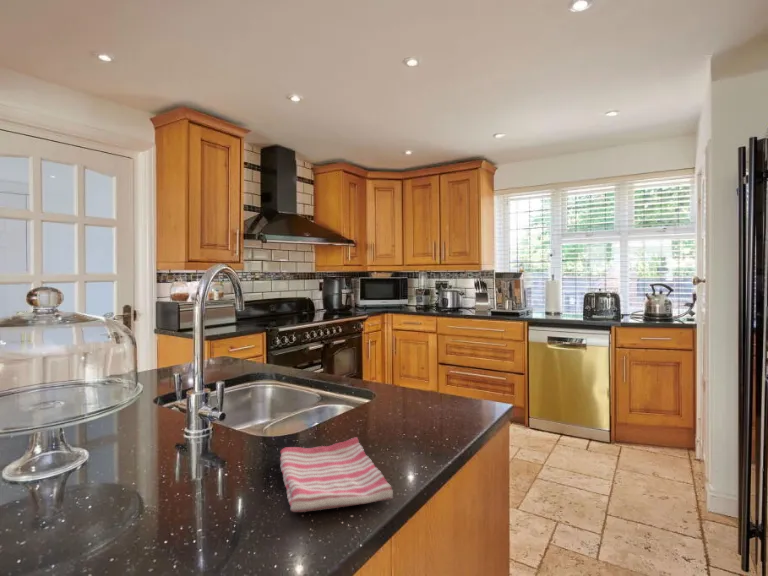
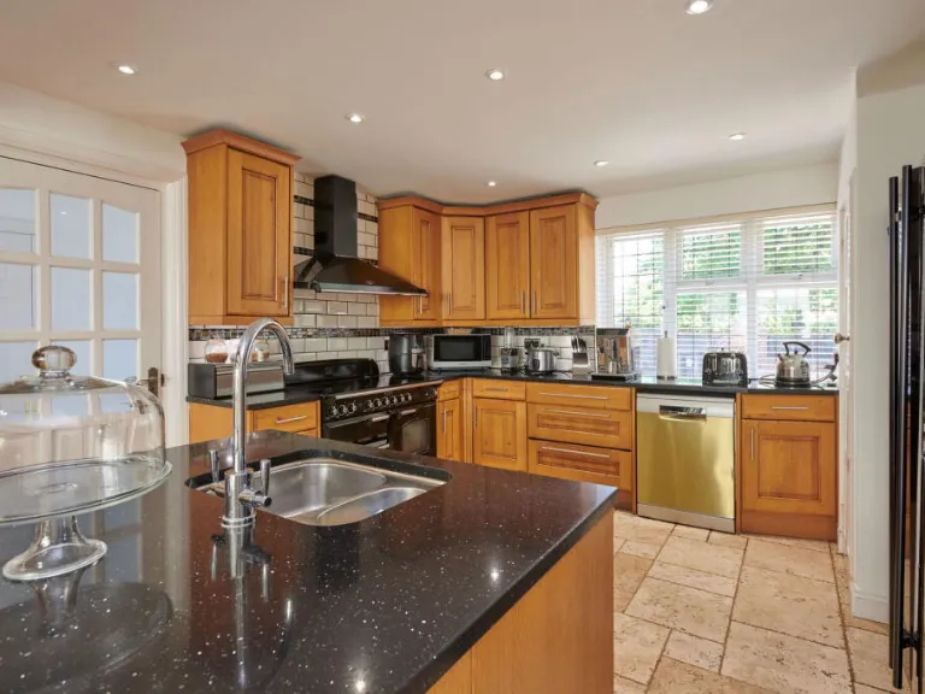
- dish towel (330, 470)
